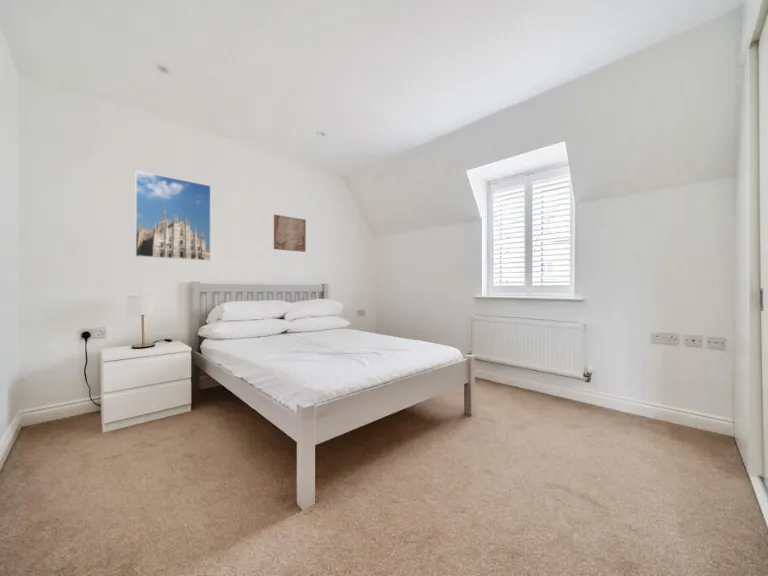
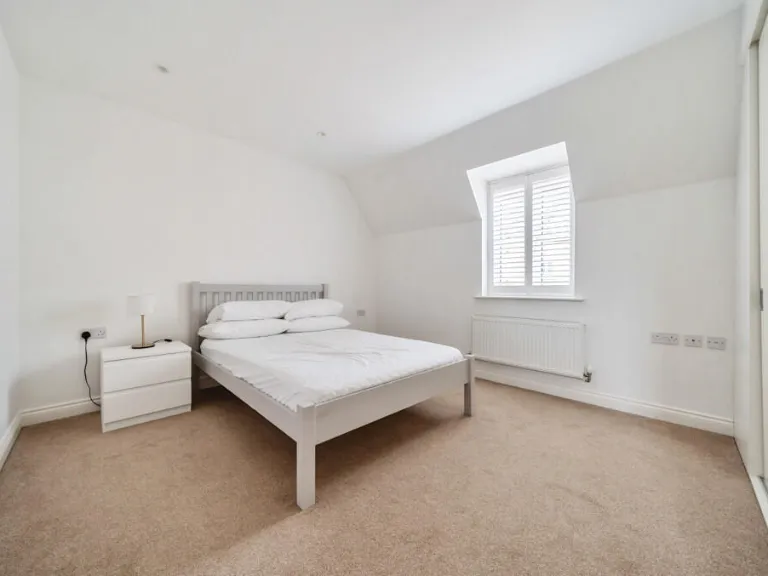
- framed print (175, 218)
- wall art (290, 233)
